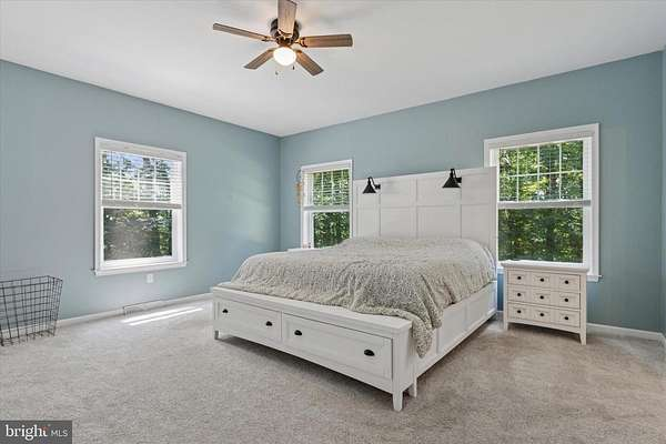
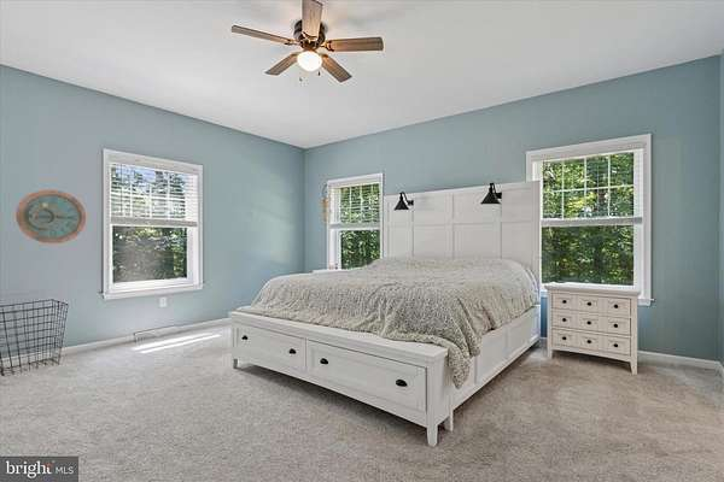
+ wall clock (53, 216)
